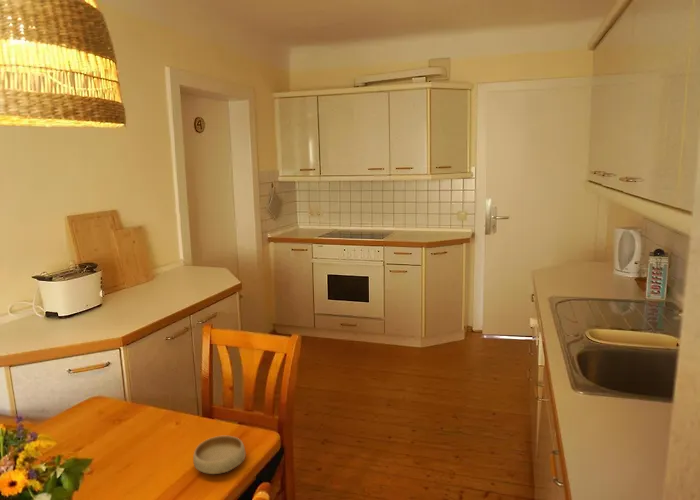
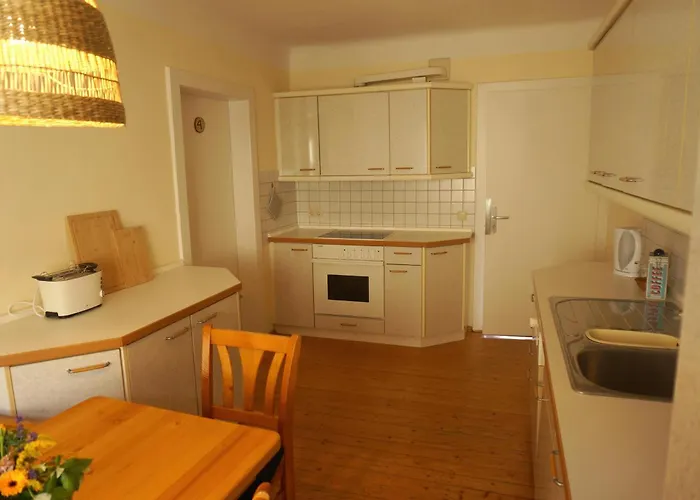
- bowl (219, 456)
